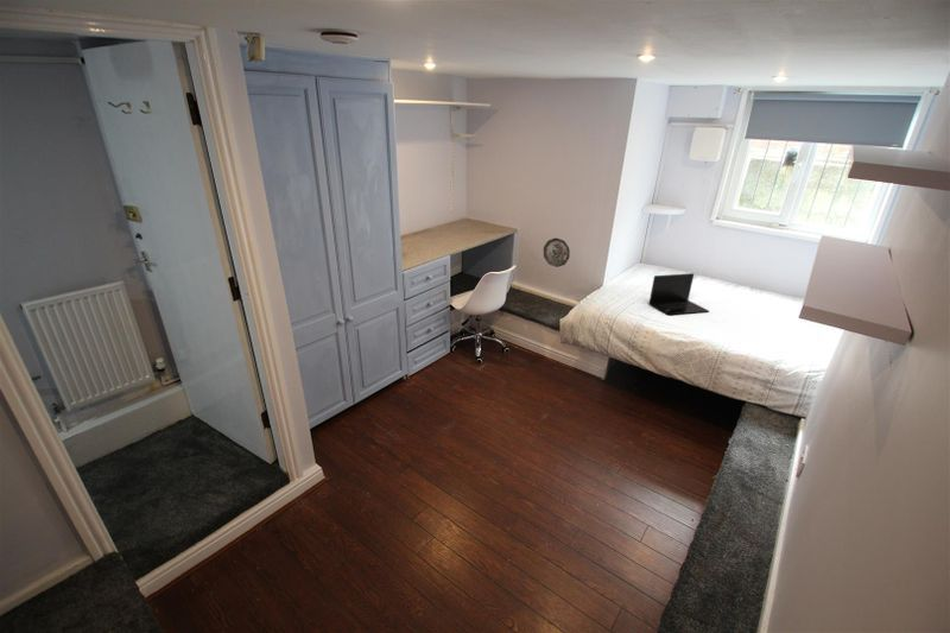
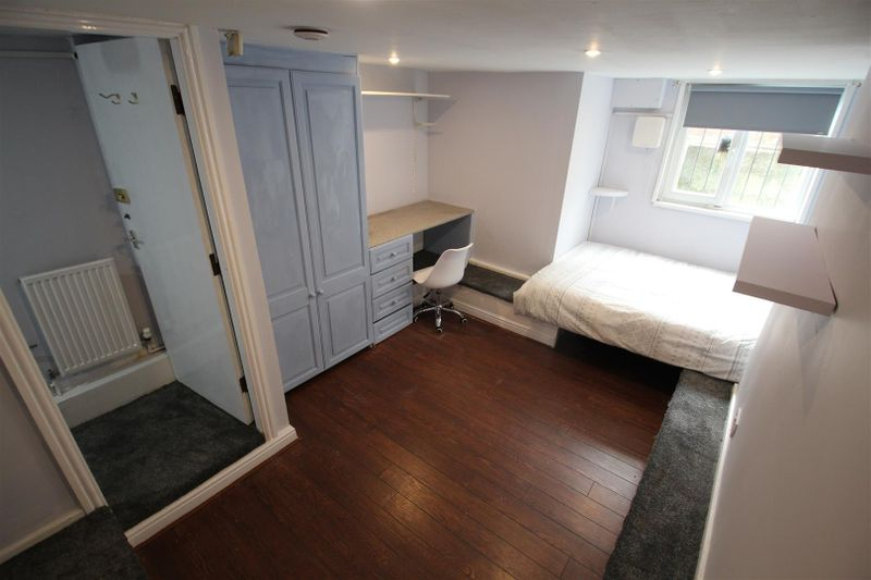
- decorative plate (556, 252)
- laptop (680, 293)
